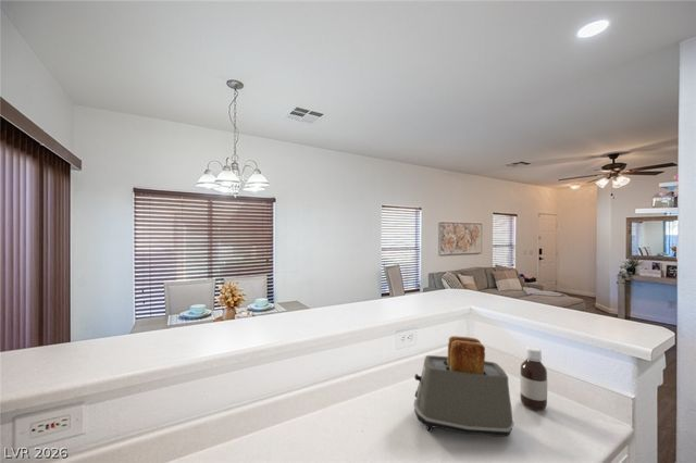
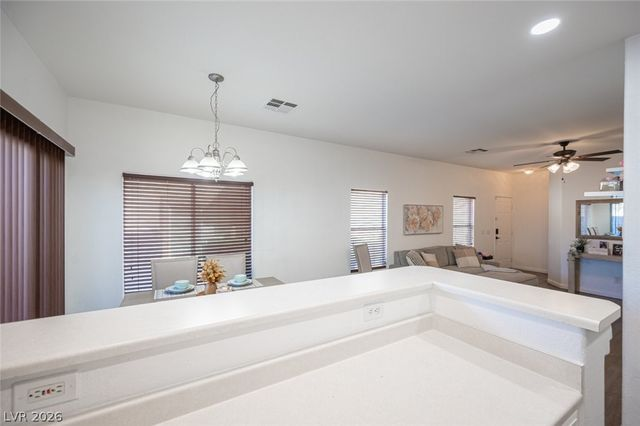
- toaster (461, 381)
- bottle (533, 377)
